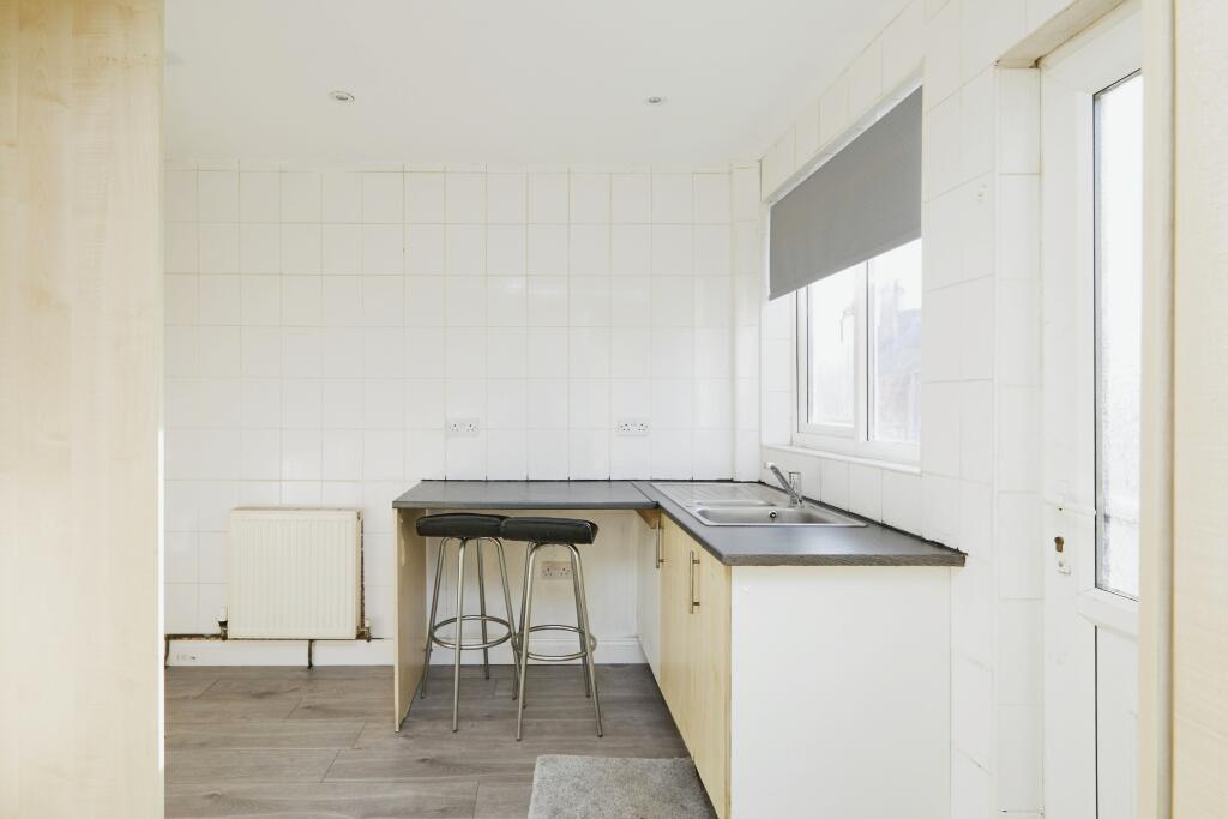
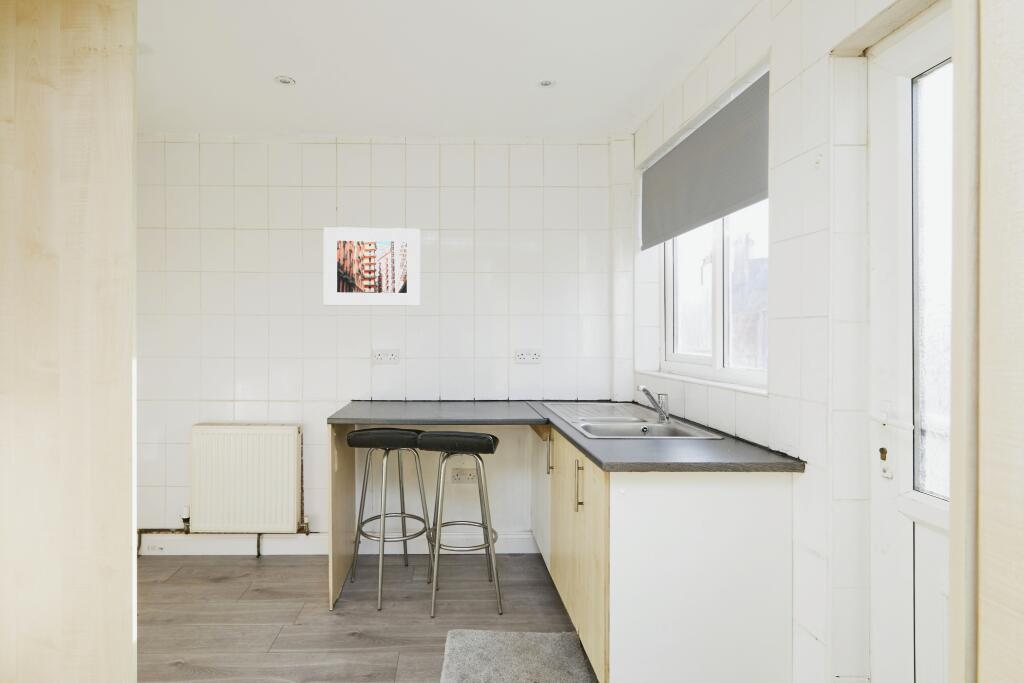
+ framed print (372, 266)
